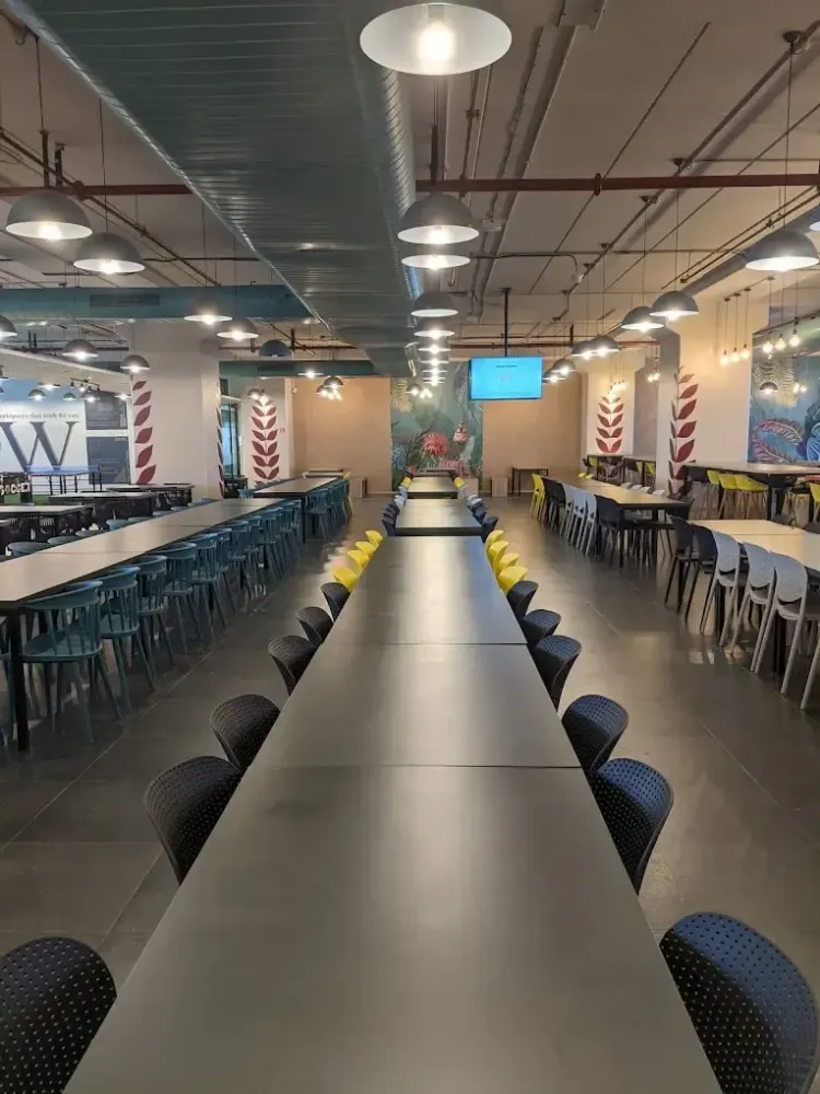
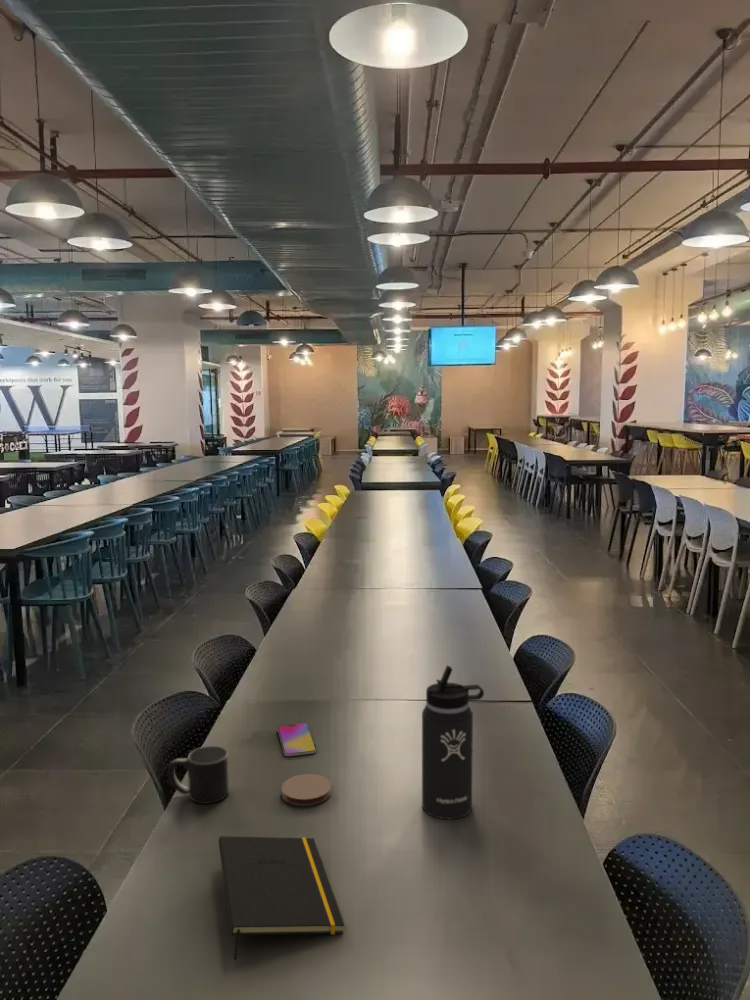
+ notepad (277, 881)
+ smartphone (296, 739)
+ coaster (306, 789)
+ mug (198, 774)
+ thermos bottle (452, 736)
